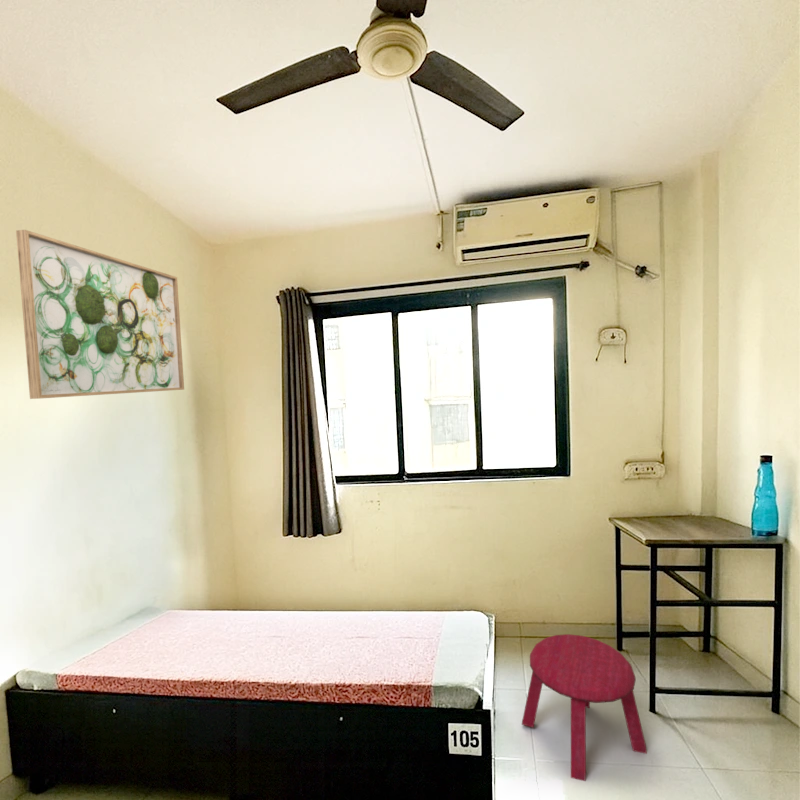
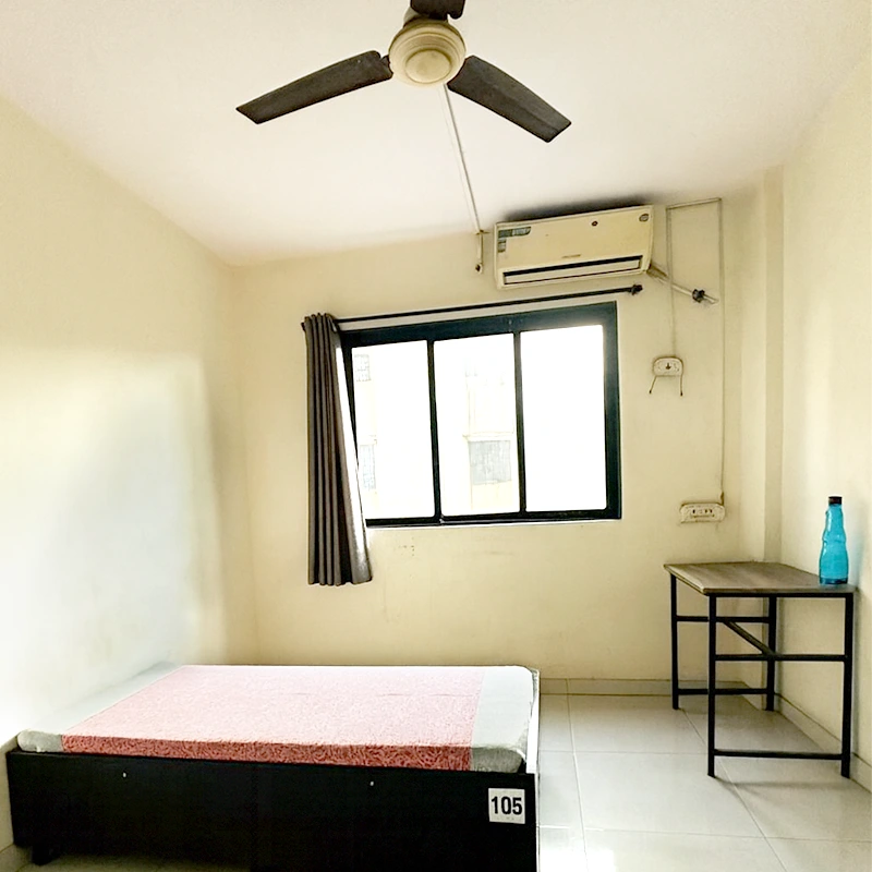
- wall art (119, 326)
- stool (580, 698)
